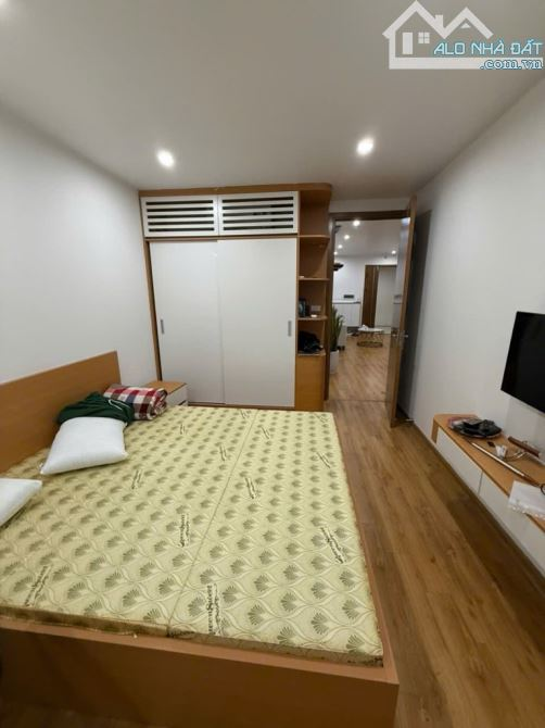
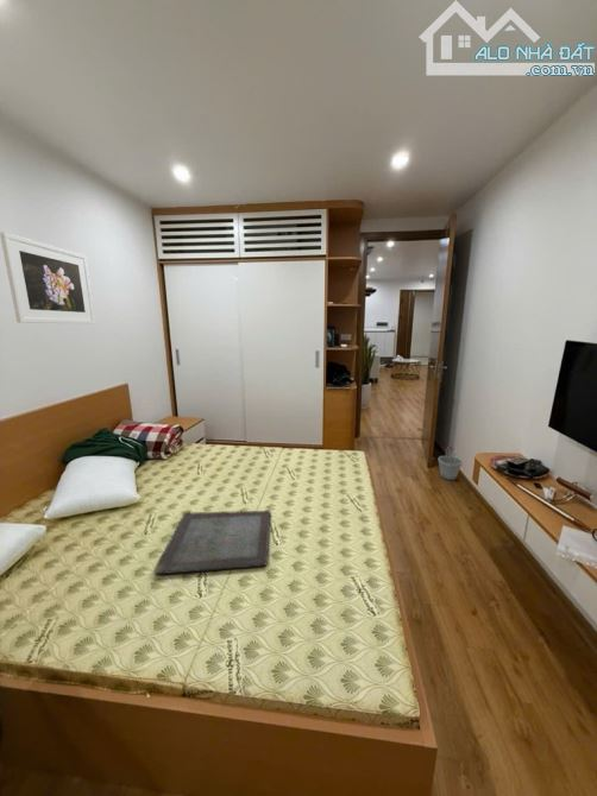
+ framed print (55, 285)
+ serving tray (220, 537)
+ bucket (450, 462)
